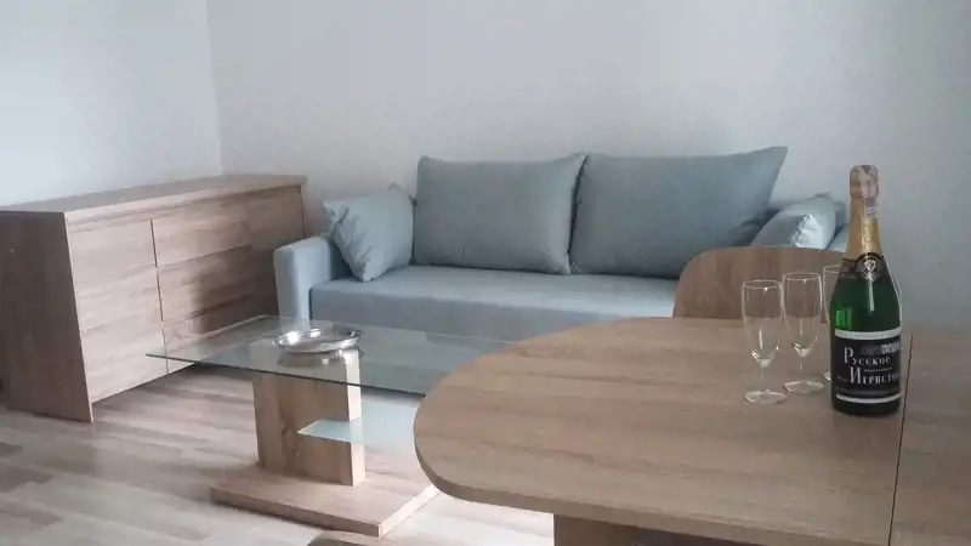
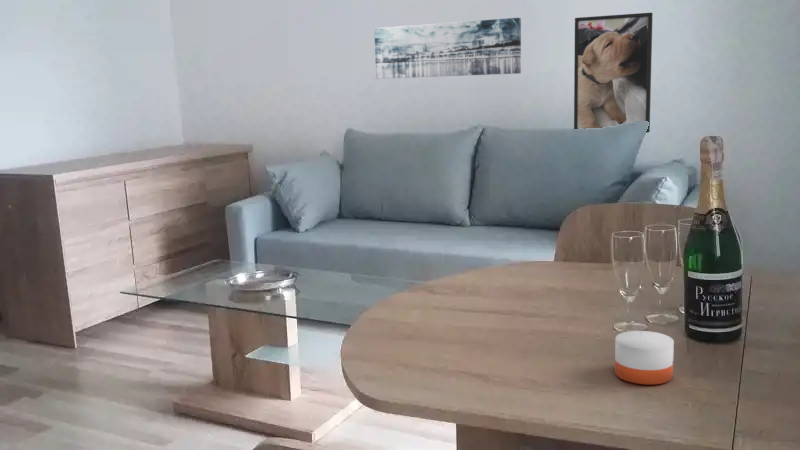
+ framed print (611, 74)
+ candle (644, 337)
+ wall art (444, 49)
